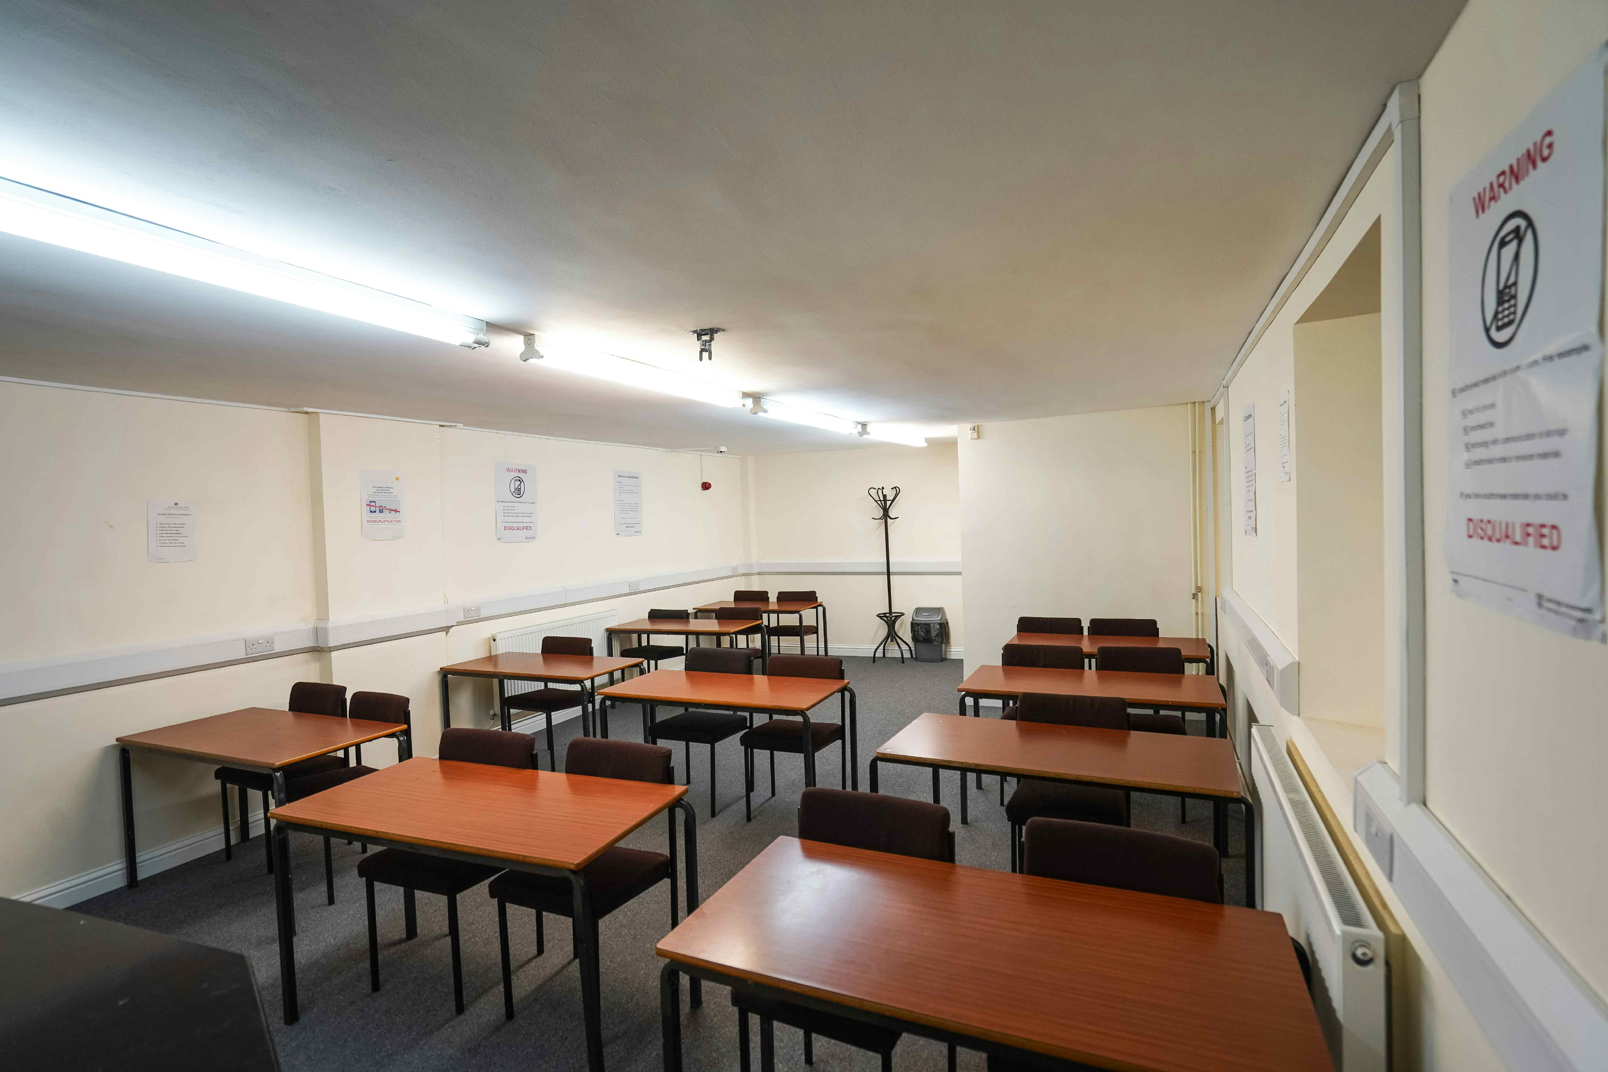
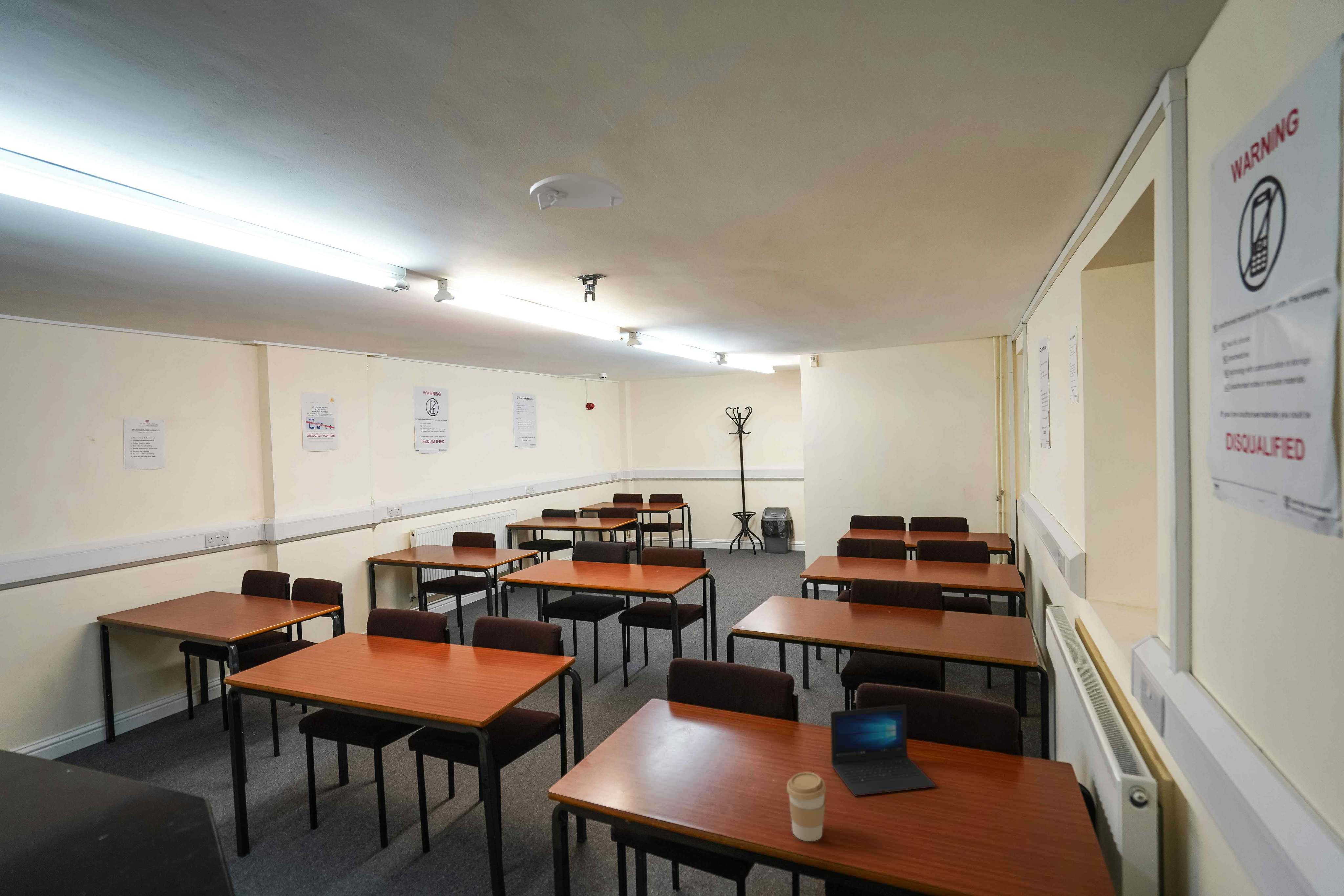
+ coffee cup (807, 805)
+ laptop (881, 748)
+ smoke detector (577, 197)
